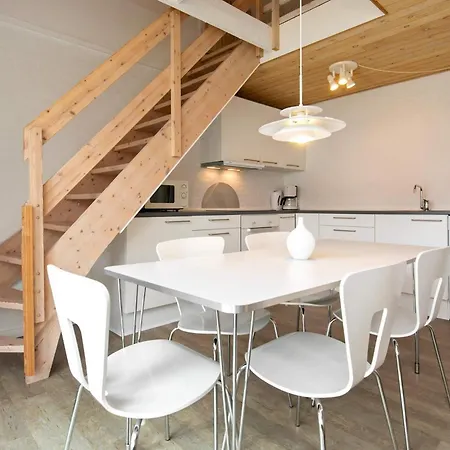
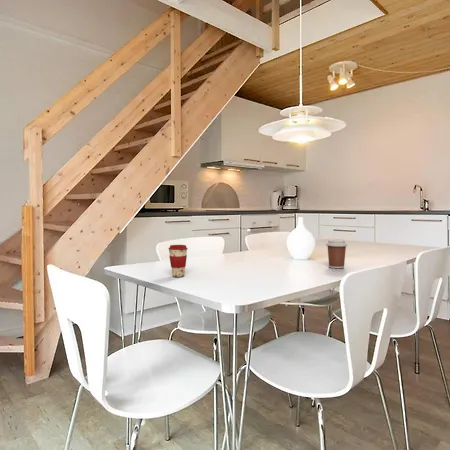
+ coffee cup (336, 253)
+ coffee cup (178, 260)
